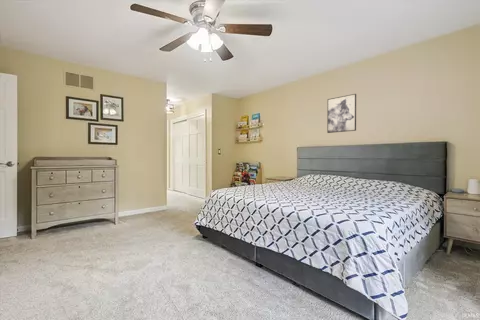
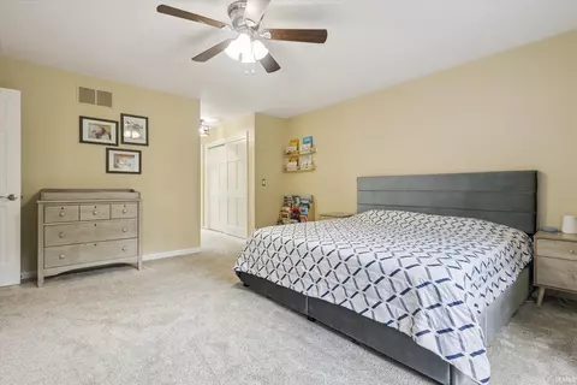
- wall art (341, 114)
